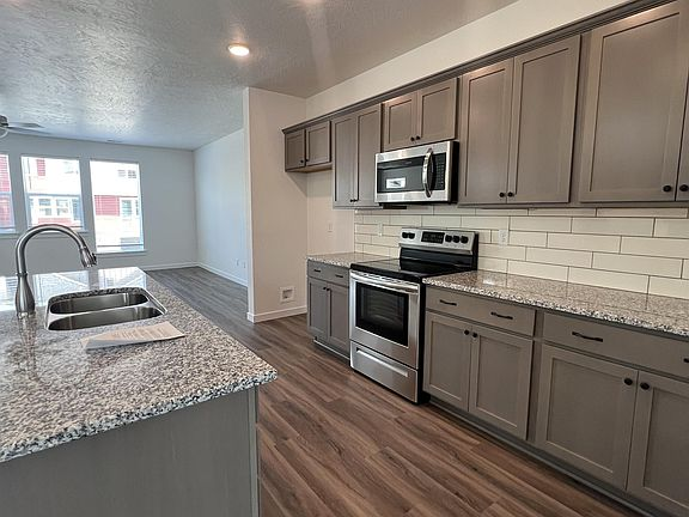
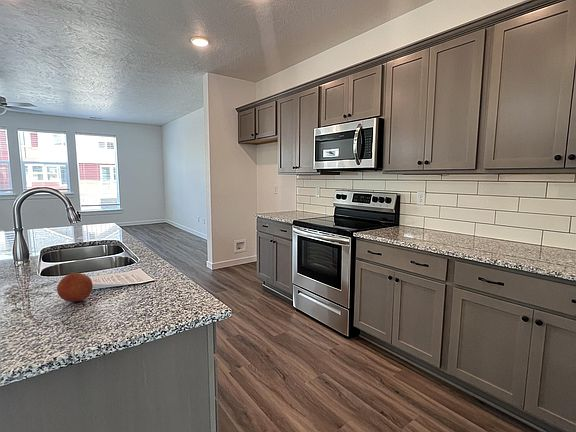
+ fruit (75, 286)
